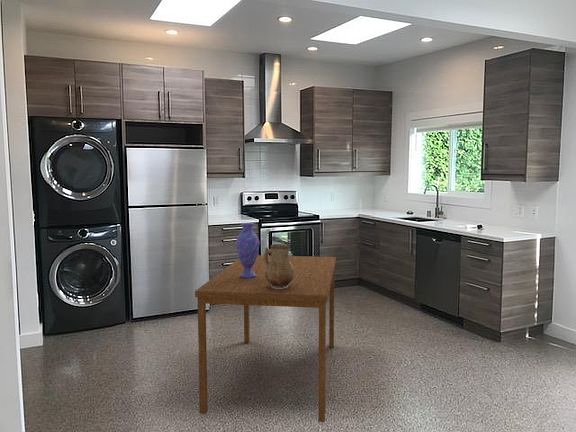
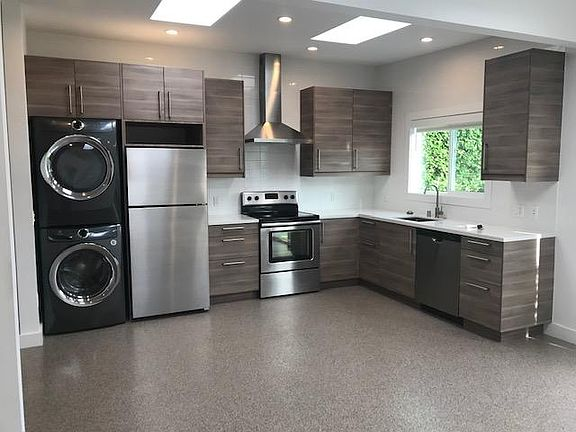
- ceramic pitcher (279, 265)
- vase (247, 249)
- dining table (277, 305)
